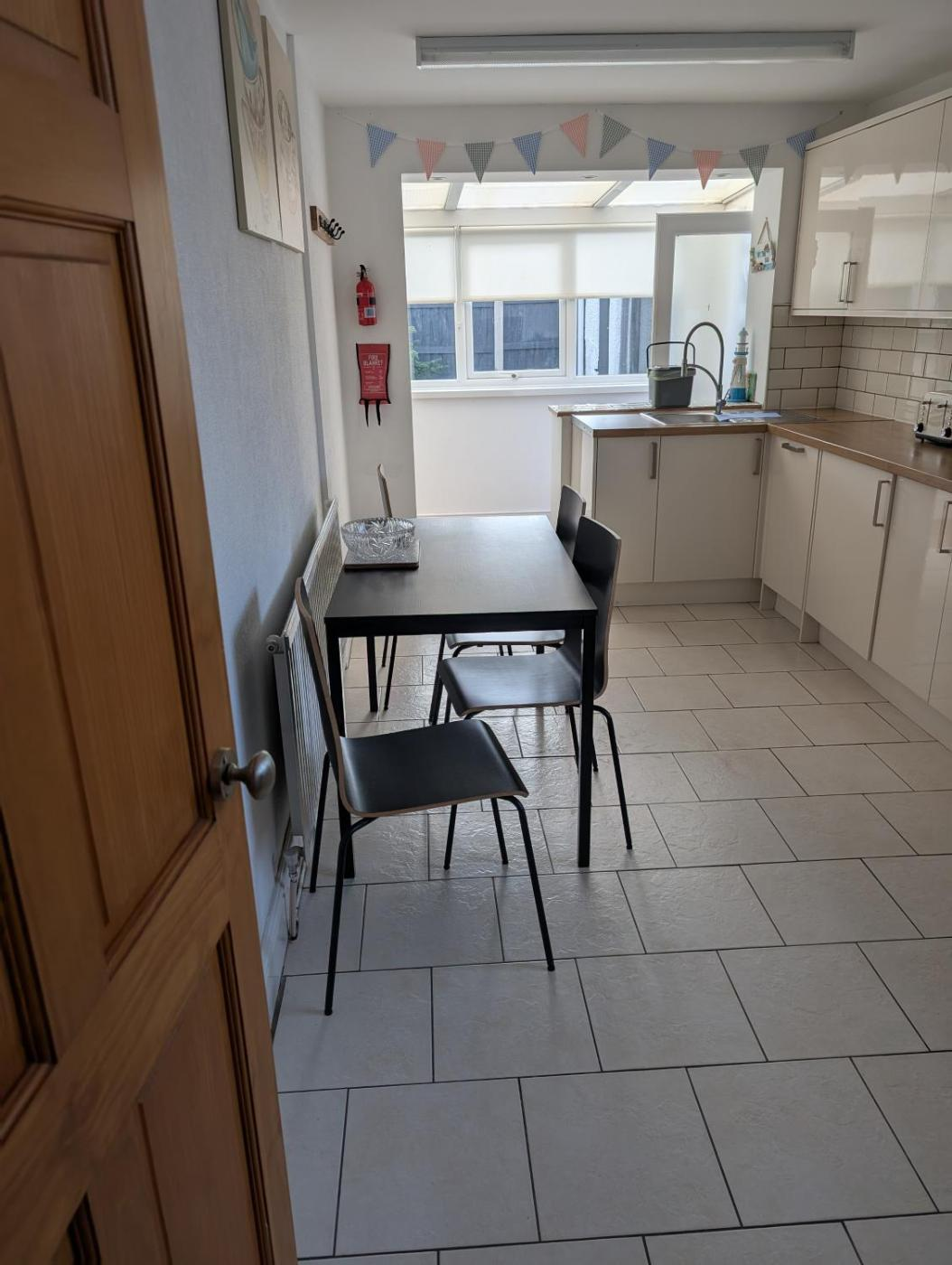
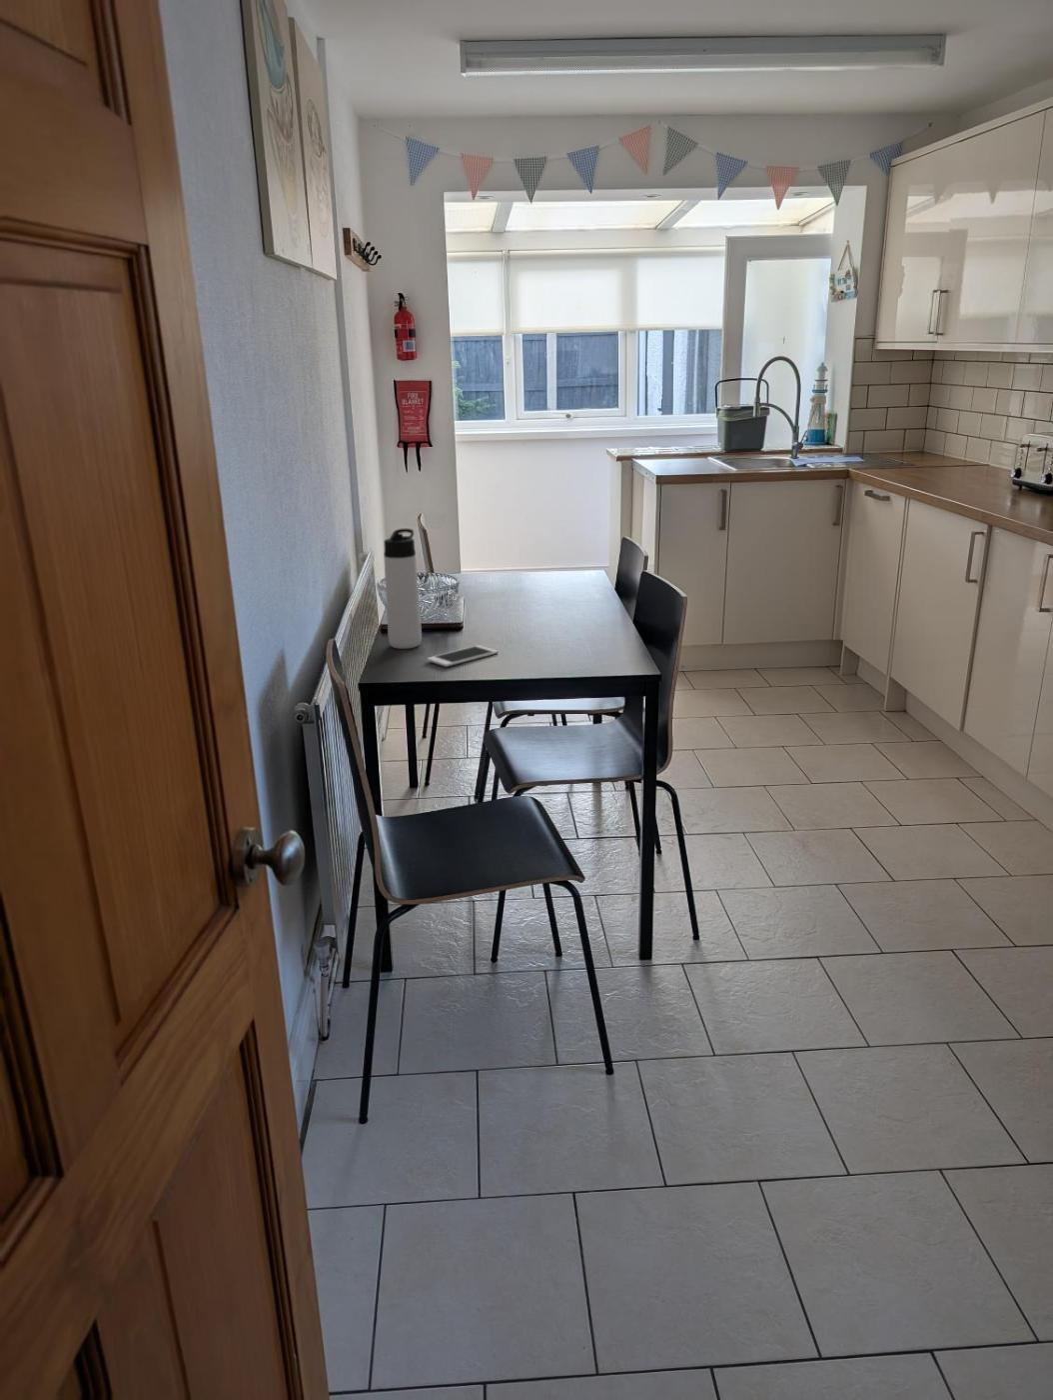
+ cell phone (462, 655)
+ thermos bottle (404, 588)
